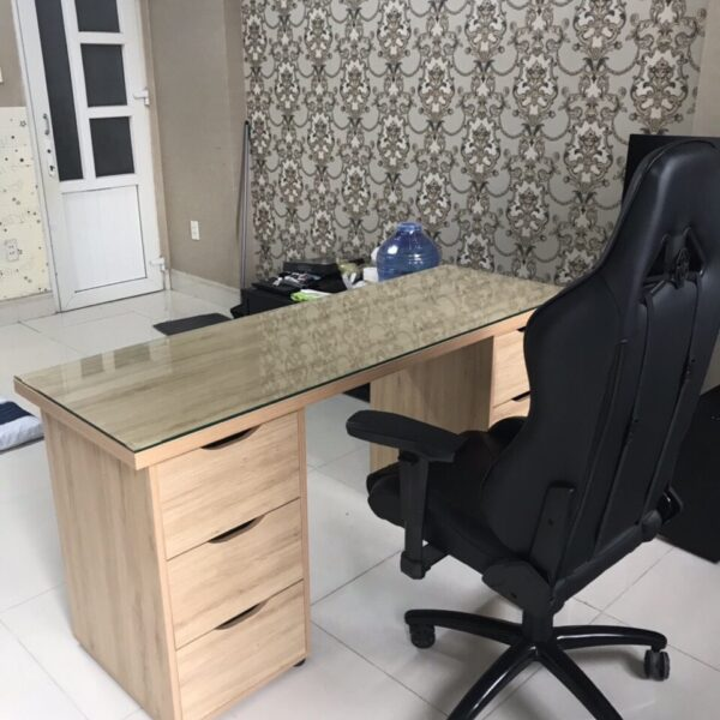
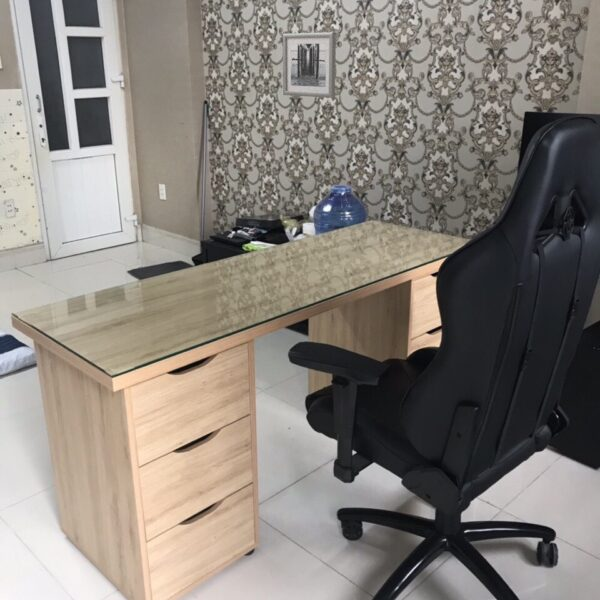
+ wall art (308, 65)
